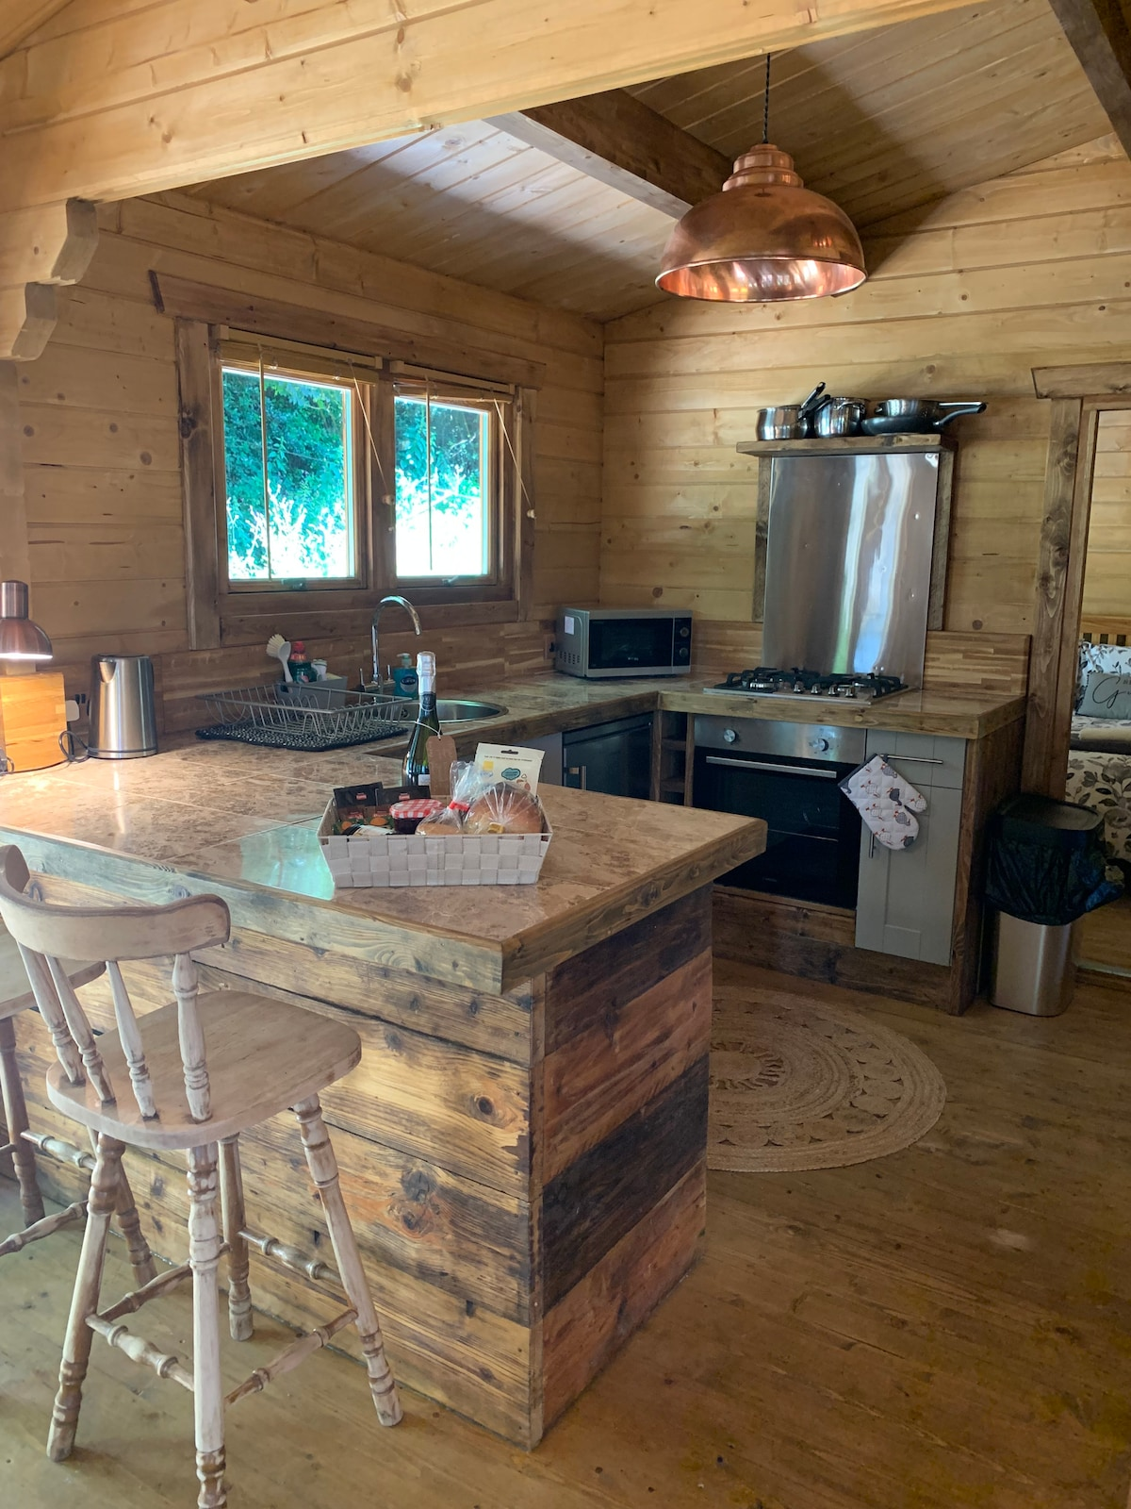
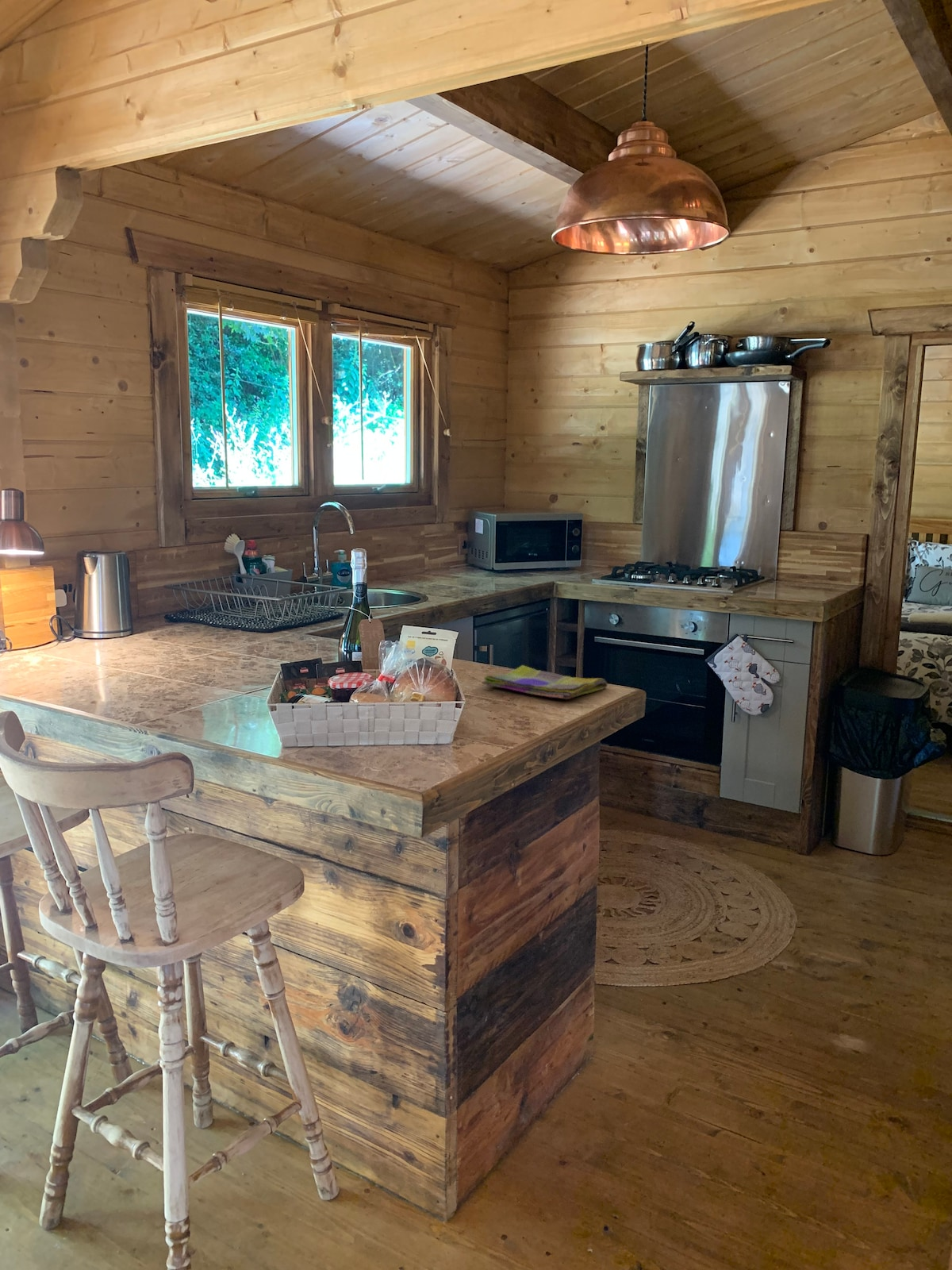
+ dish towel (545, 681)
